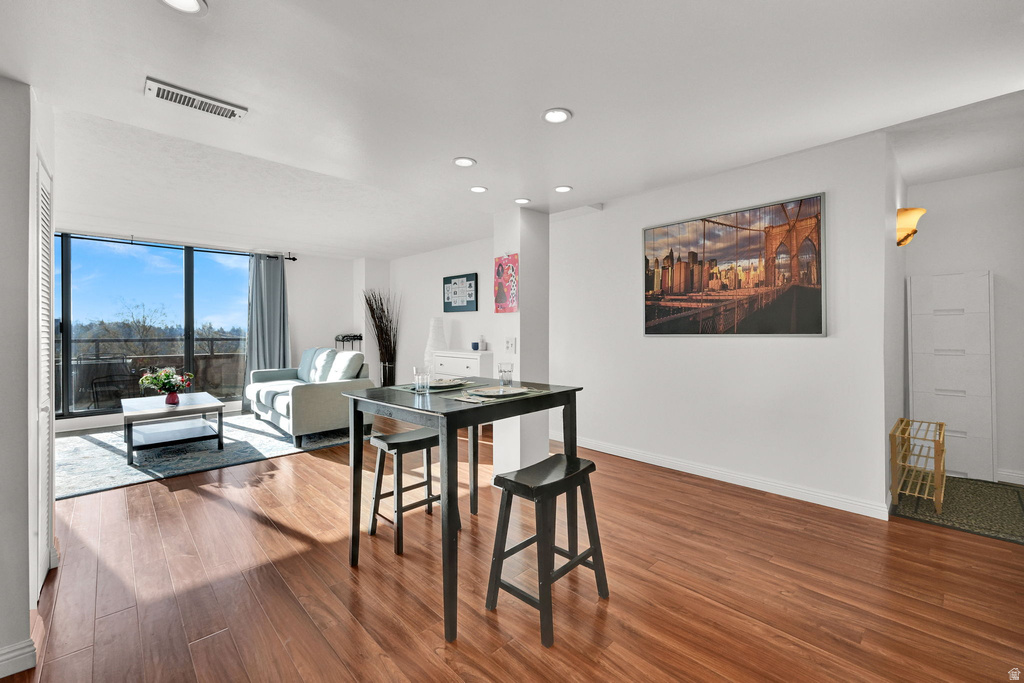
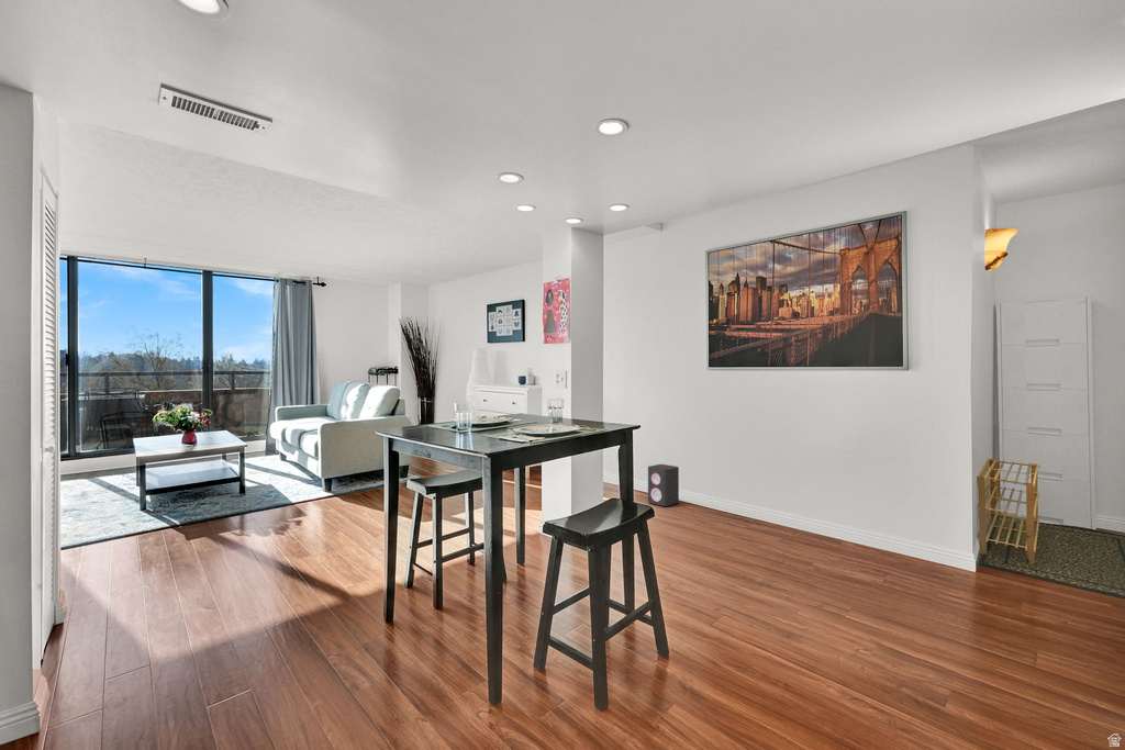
+ speaker (662, 484)
